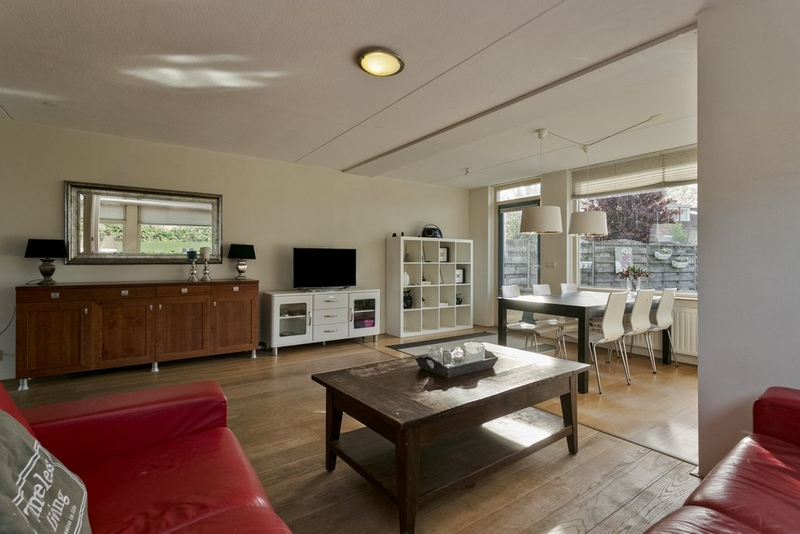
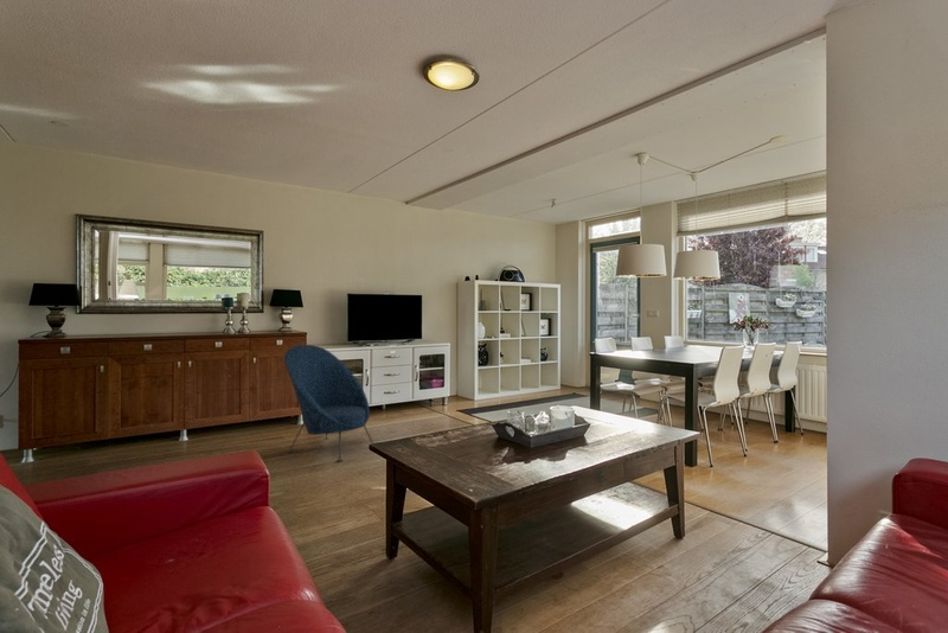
+ lounge chair (329, 397)
